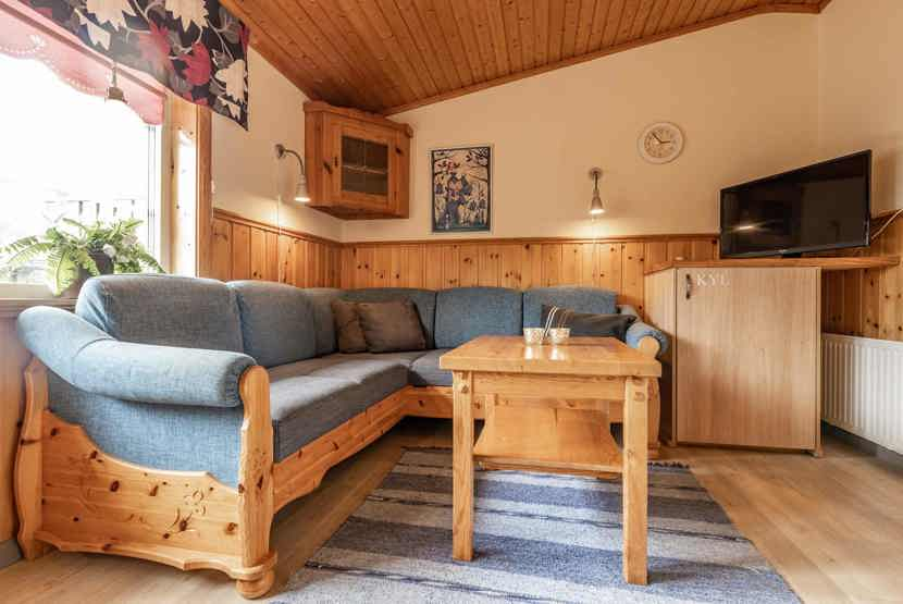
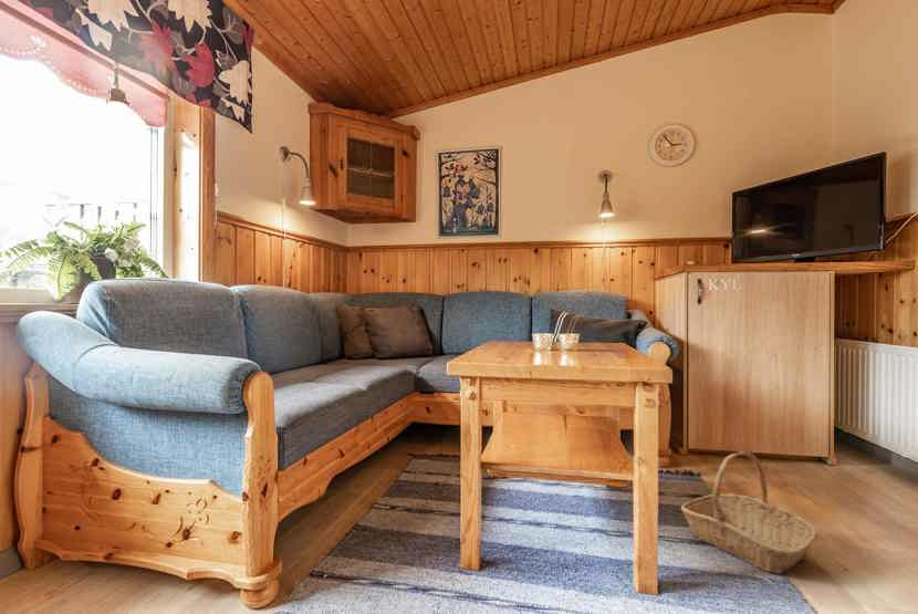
+ basket (744, 499)
